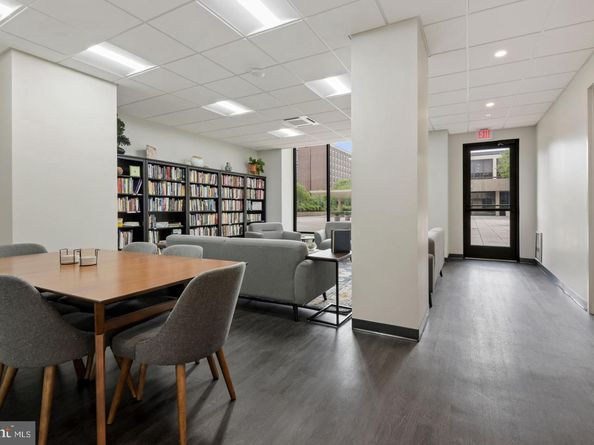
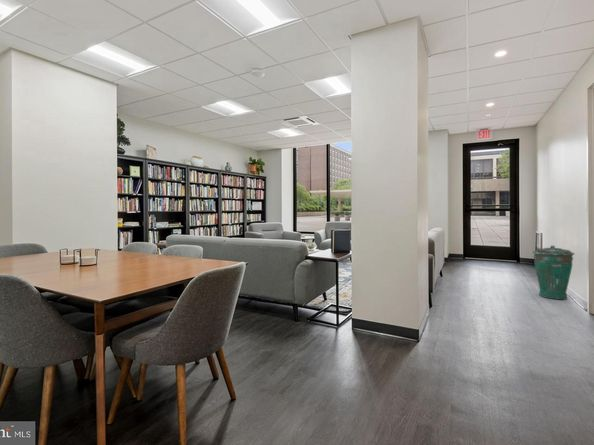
+ trash can (552, 271)
